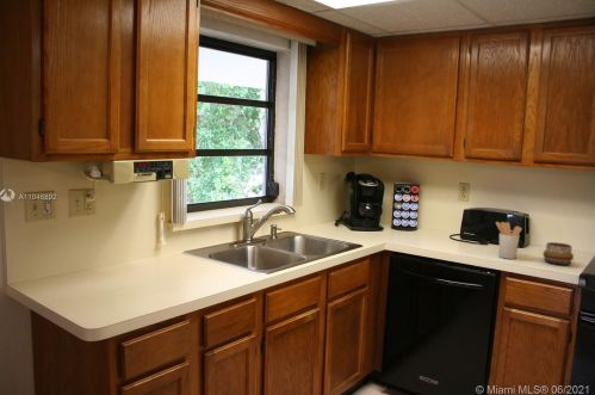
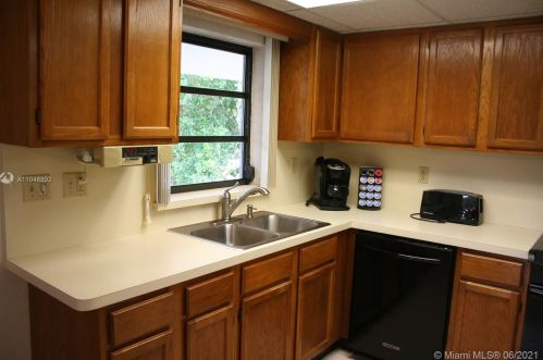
- utensil holder (506, 239)
- decorative bowl (558, 253)
